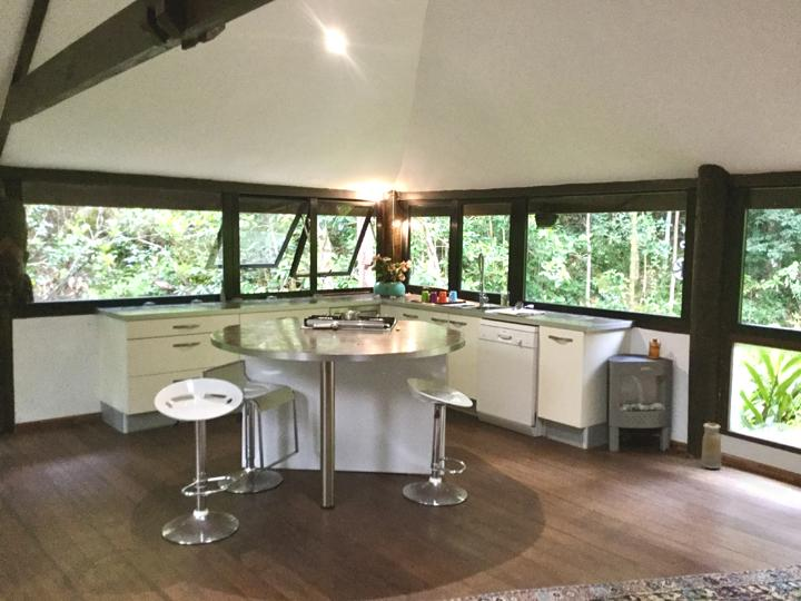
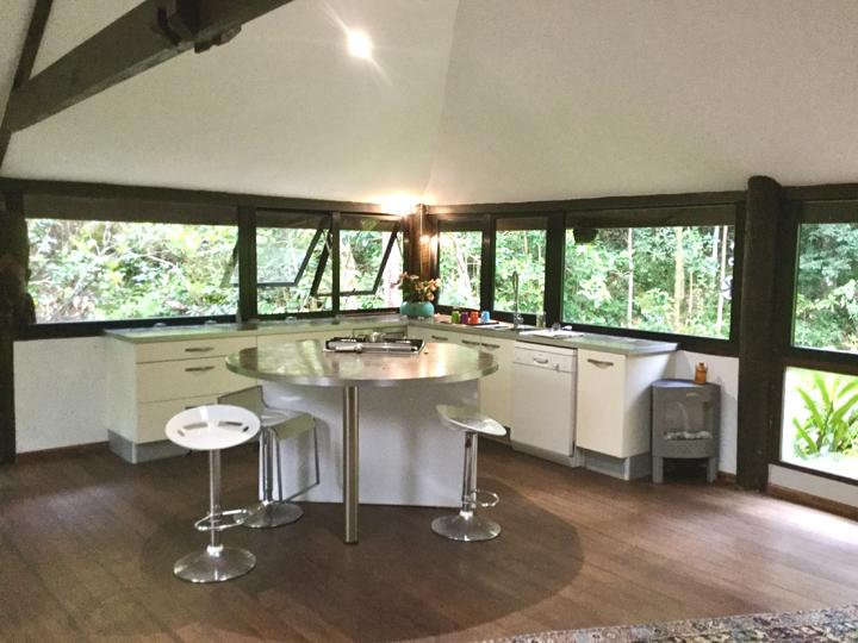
- vase (712, 445)
